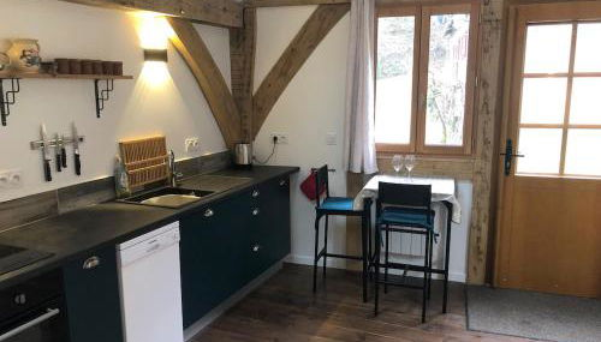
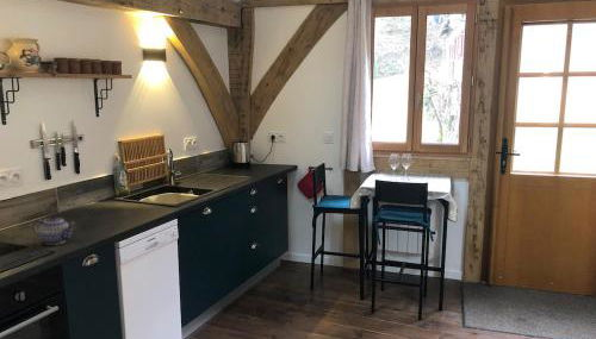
+ teapot (54, 228)
